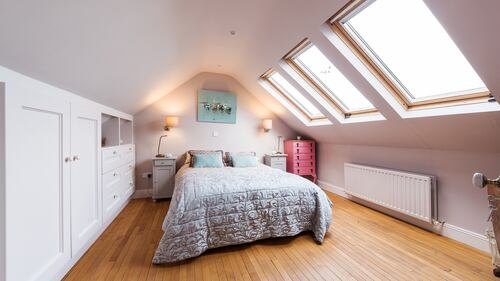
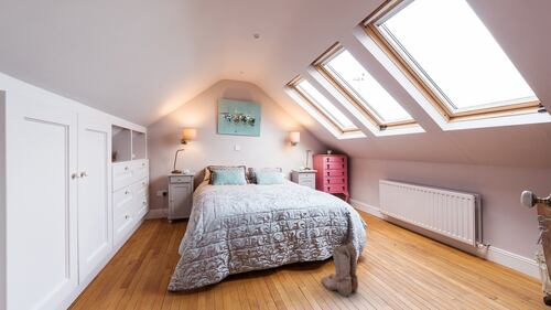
+ boots (338, 265)
